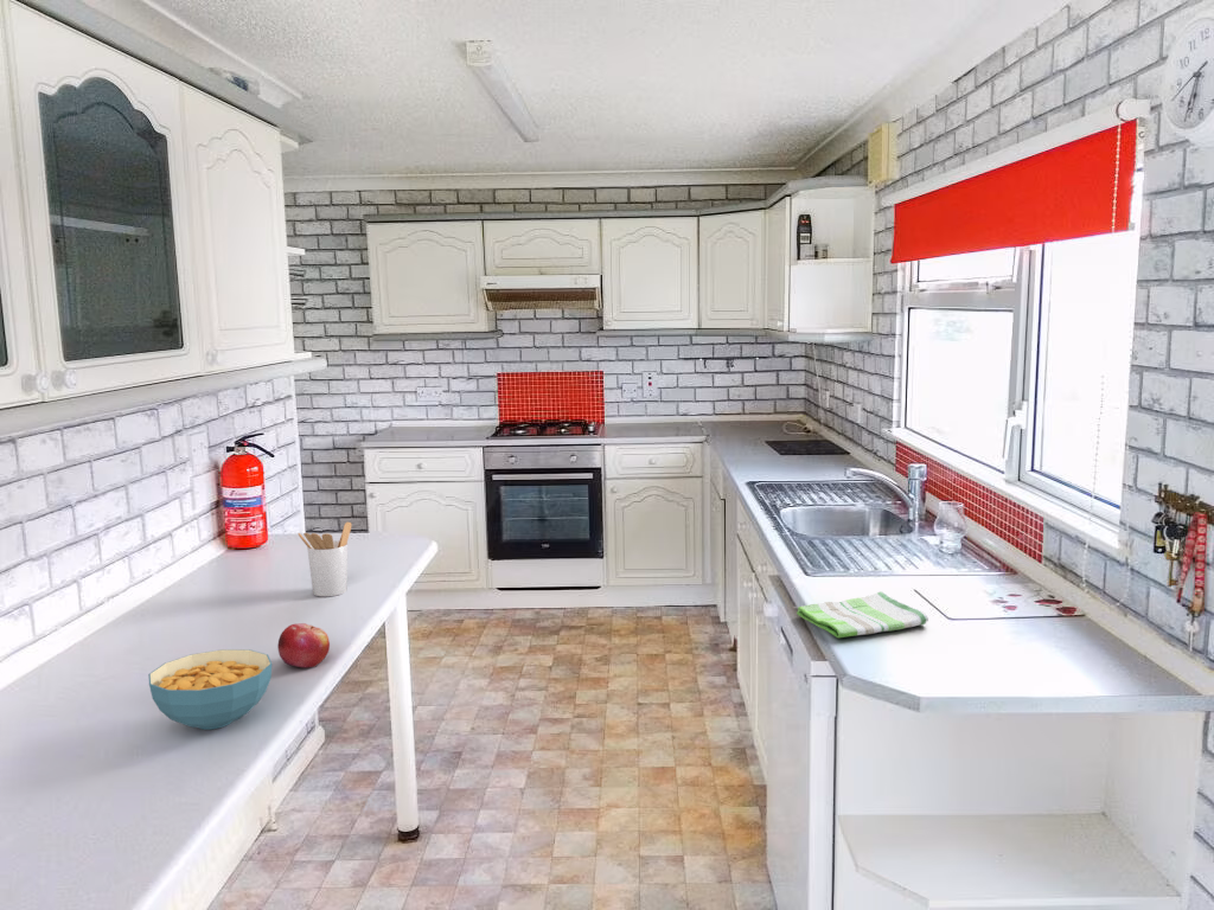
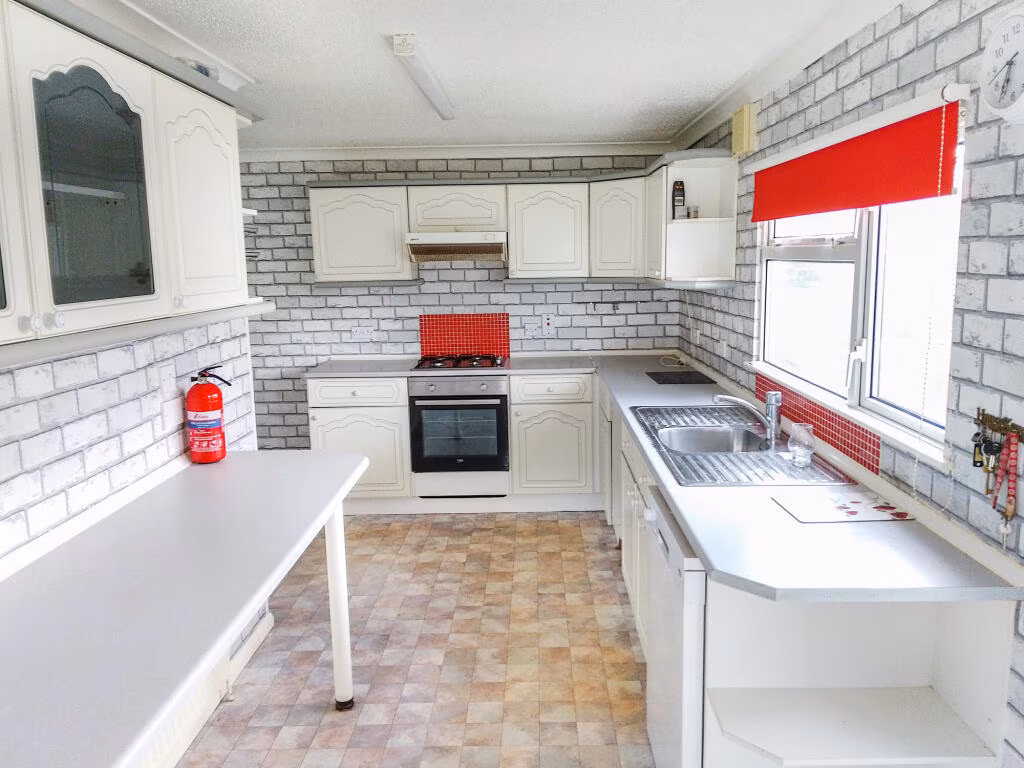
- fruit (302, 642)
- cereal bowl (212, 696)
- dish towel (861, 613)
- utensil holder (325, 559)
